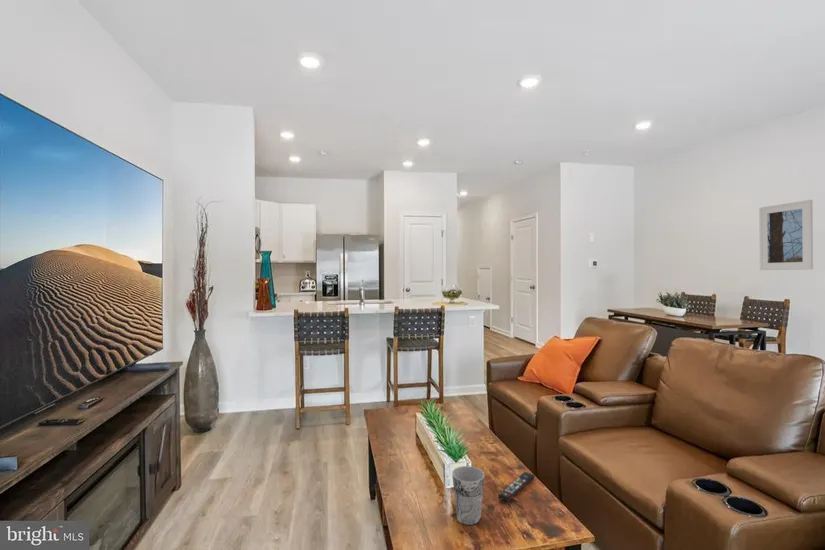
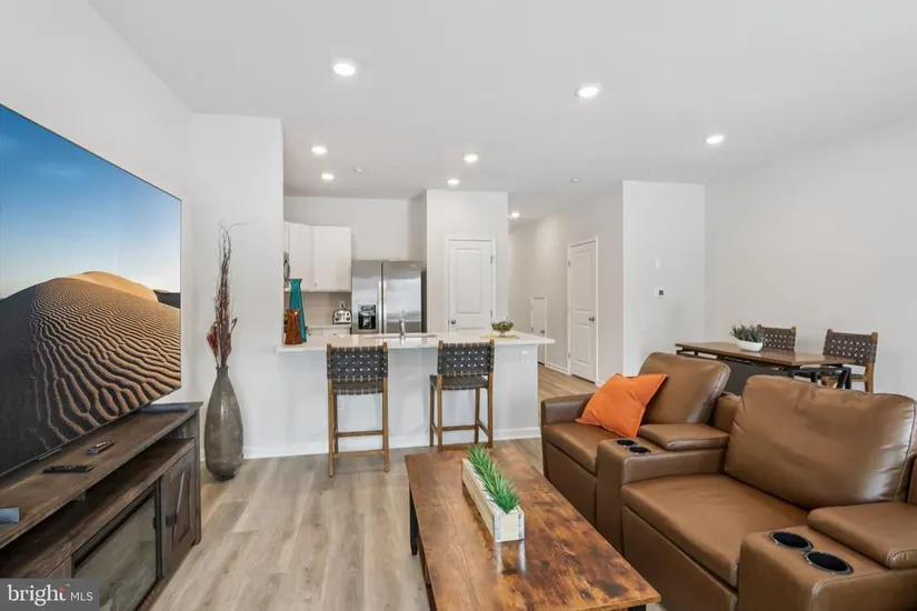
- cup (468, 495)
- remote control (517, 485)
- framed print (784, 236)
